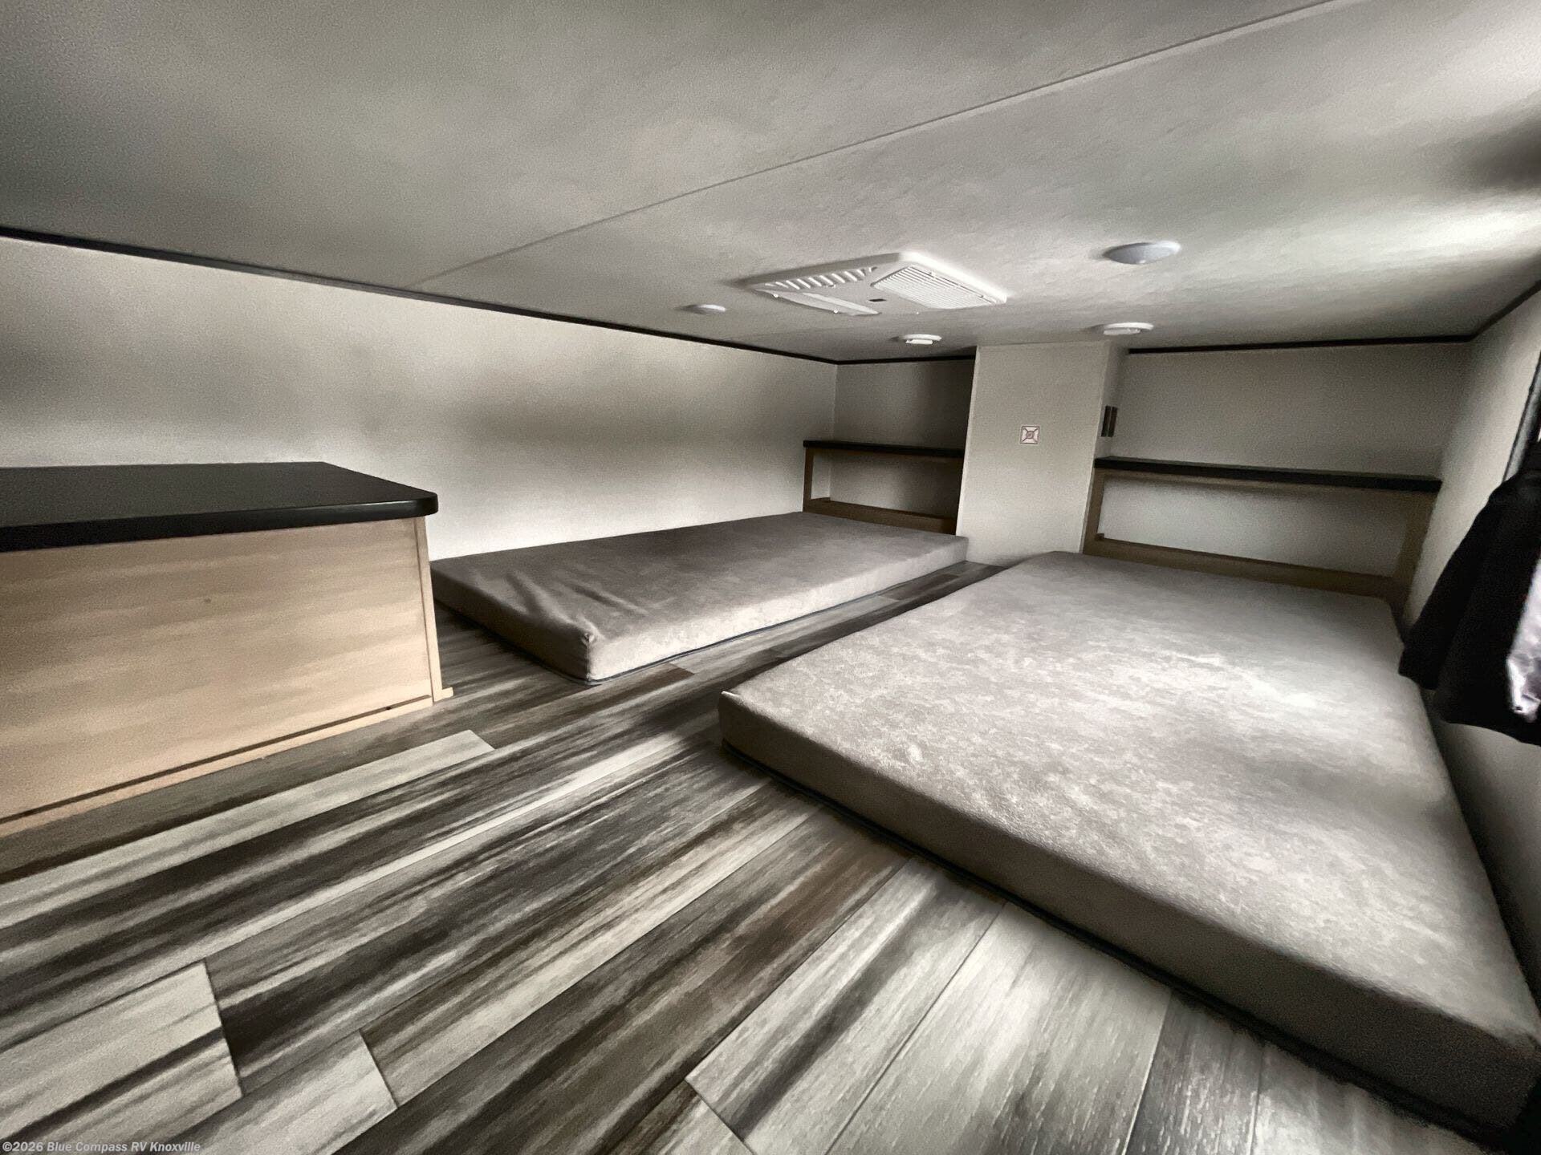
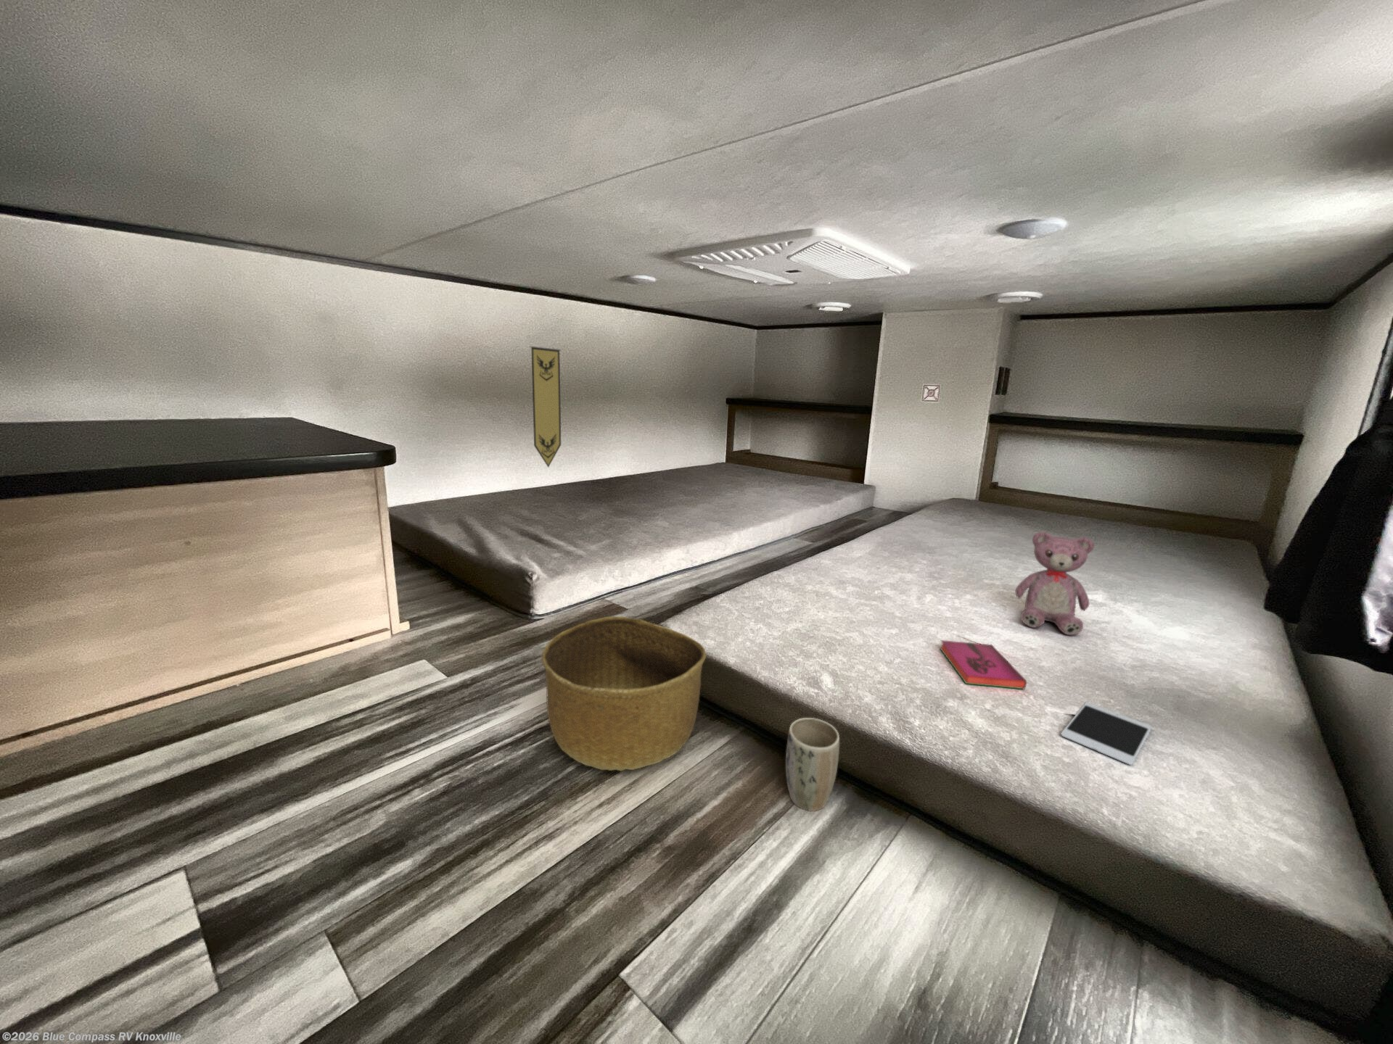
+ teddy bear (1055, 580)
+ basket (623, 691)
+ pennant (546, 409)
+ hardback book (981, 662)
+ tablet (1107, 730)
+ plant pot (811, 764)
